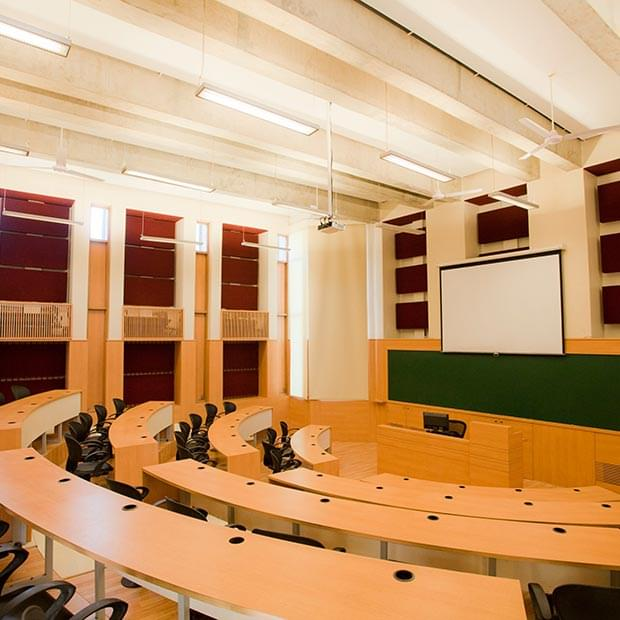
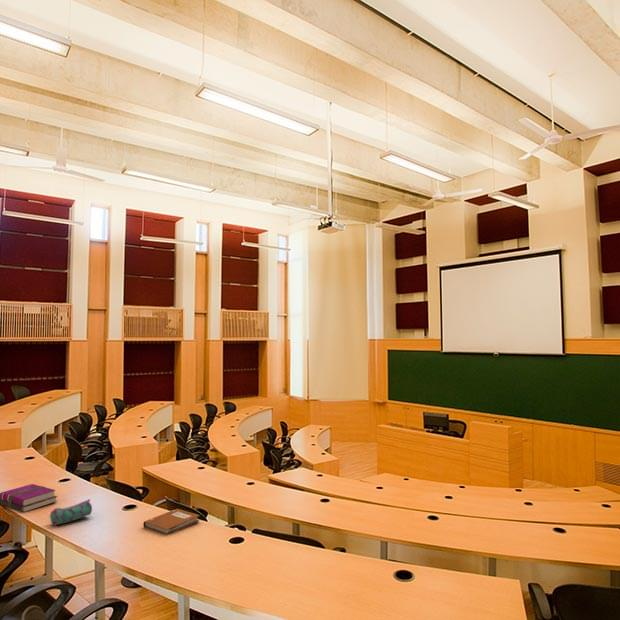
+ hardback book (27, 497)
+ notebook (172, 520)
+ pencil case (71, 512)
